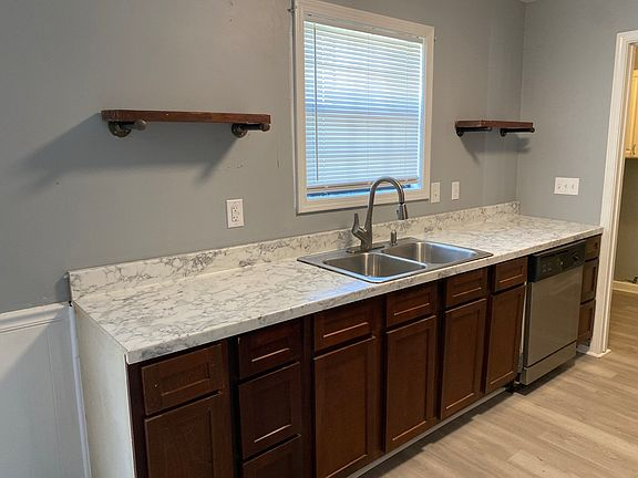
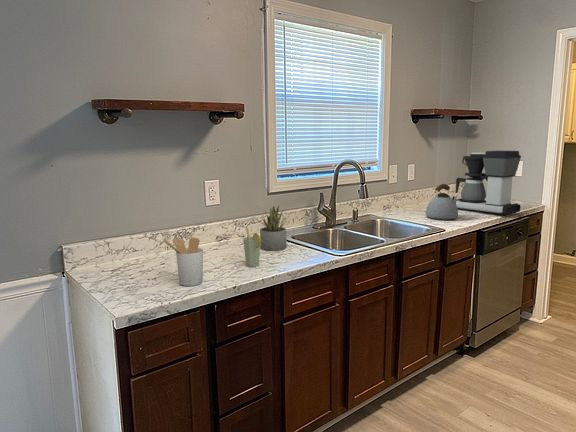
+ succulent plant (273, 226)
+ cup (253, 247)
+ coffee maker (482, 181)
+ kettle (445, 200)
+ utensil holder (183, 259)
